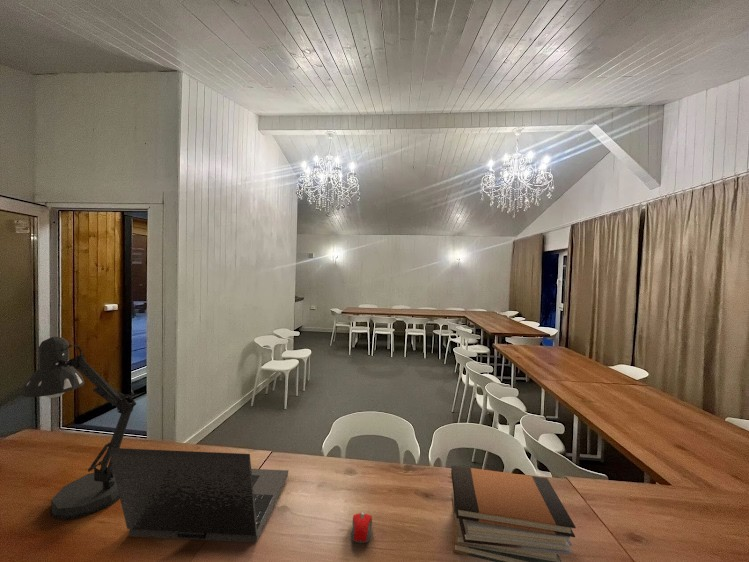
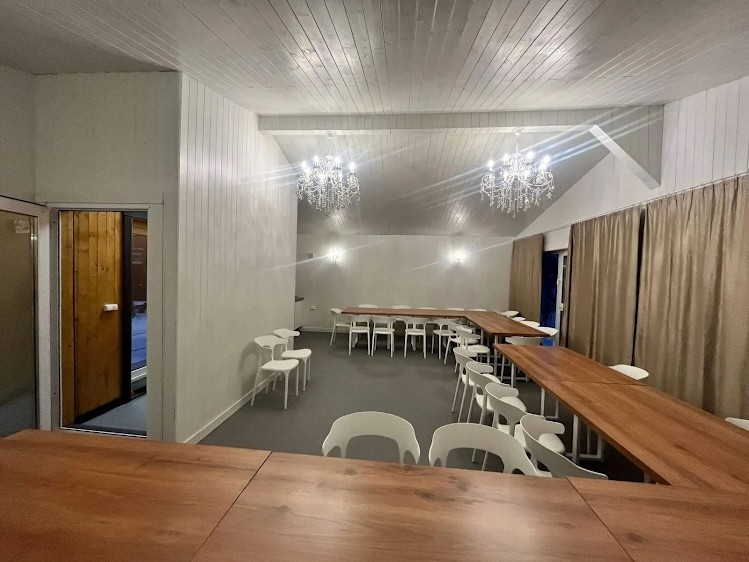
- computer mouse (361, 525)
- laptop (214, 464)
- book stack (504, 515)
- desk lamp (98, 394)
